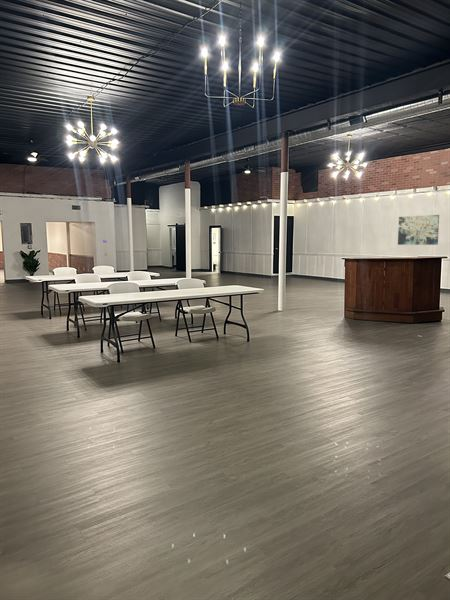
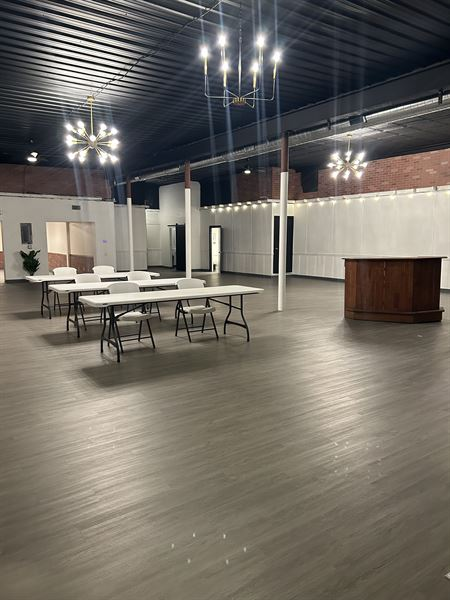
- wall art (417, 230)
